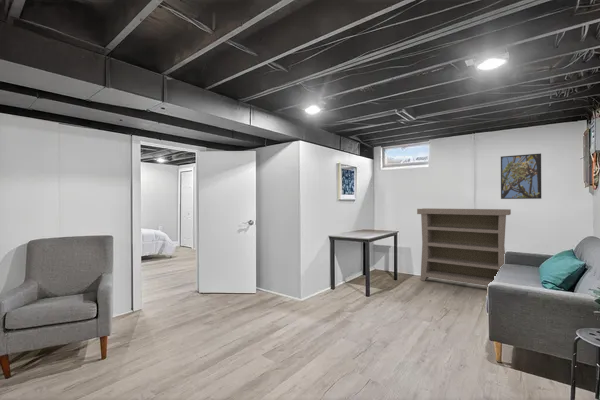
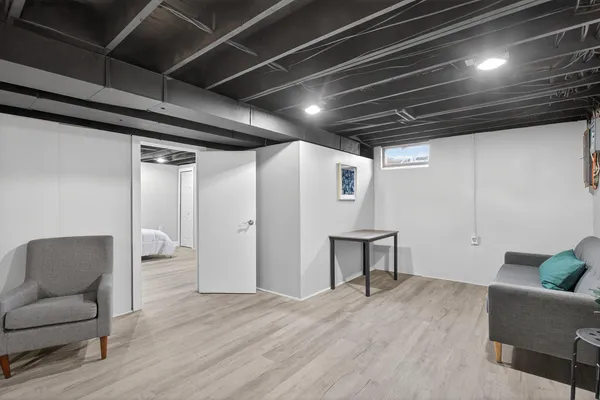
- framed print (520, 176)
- bookshelf (461, 246)
